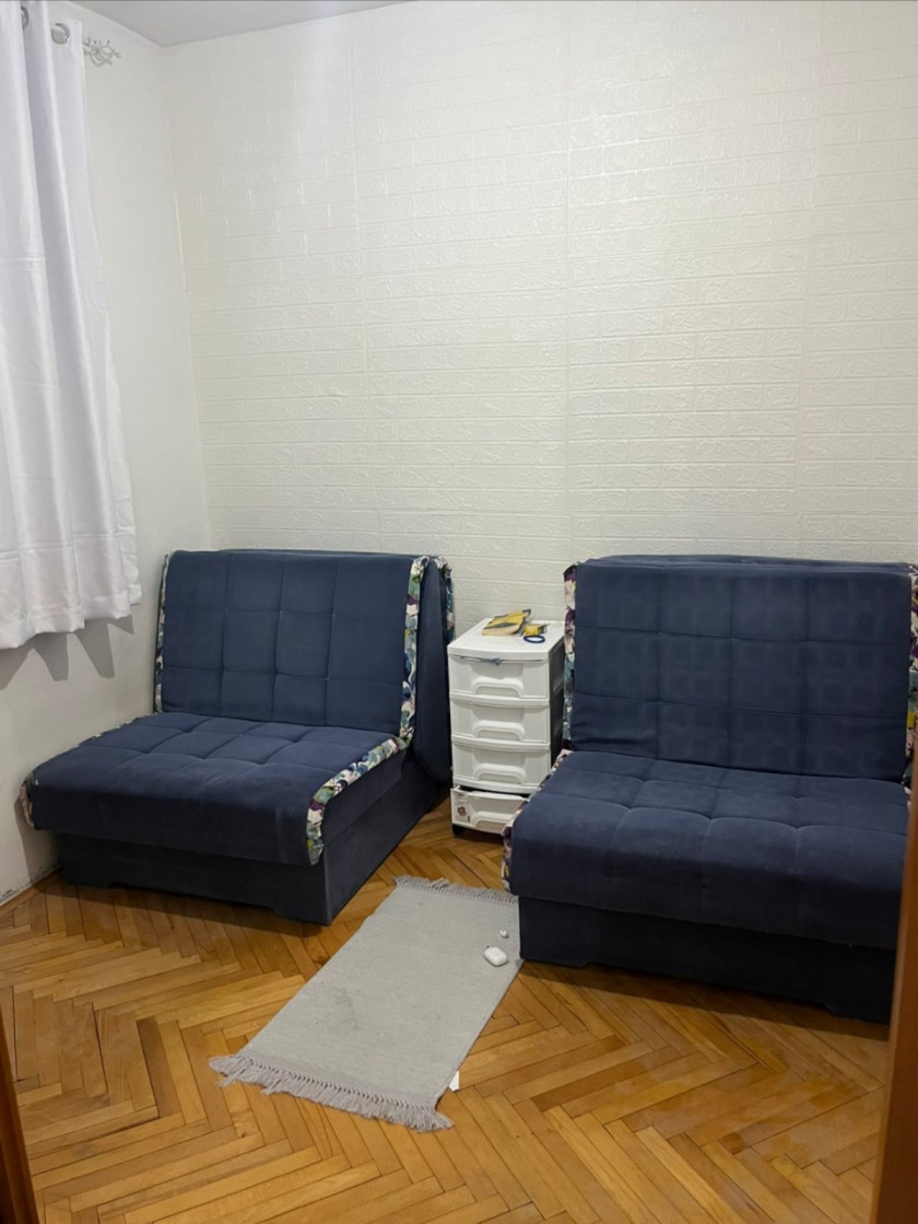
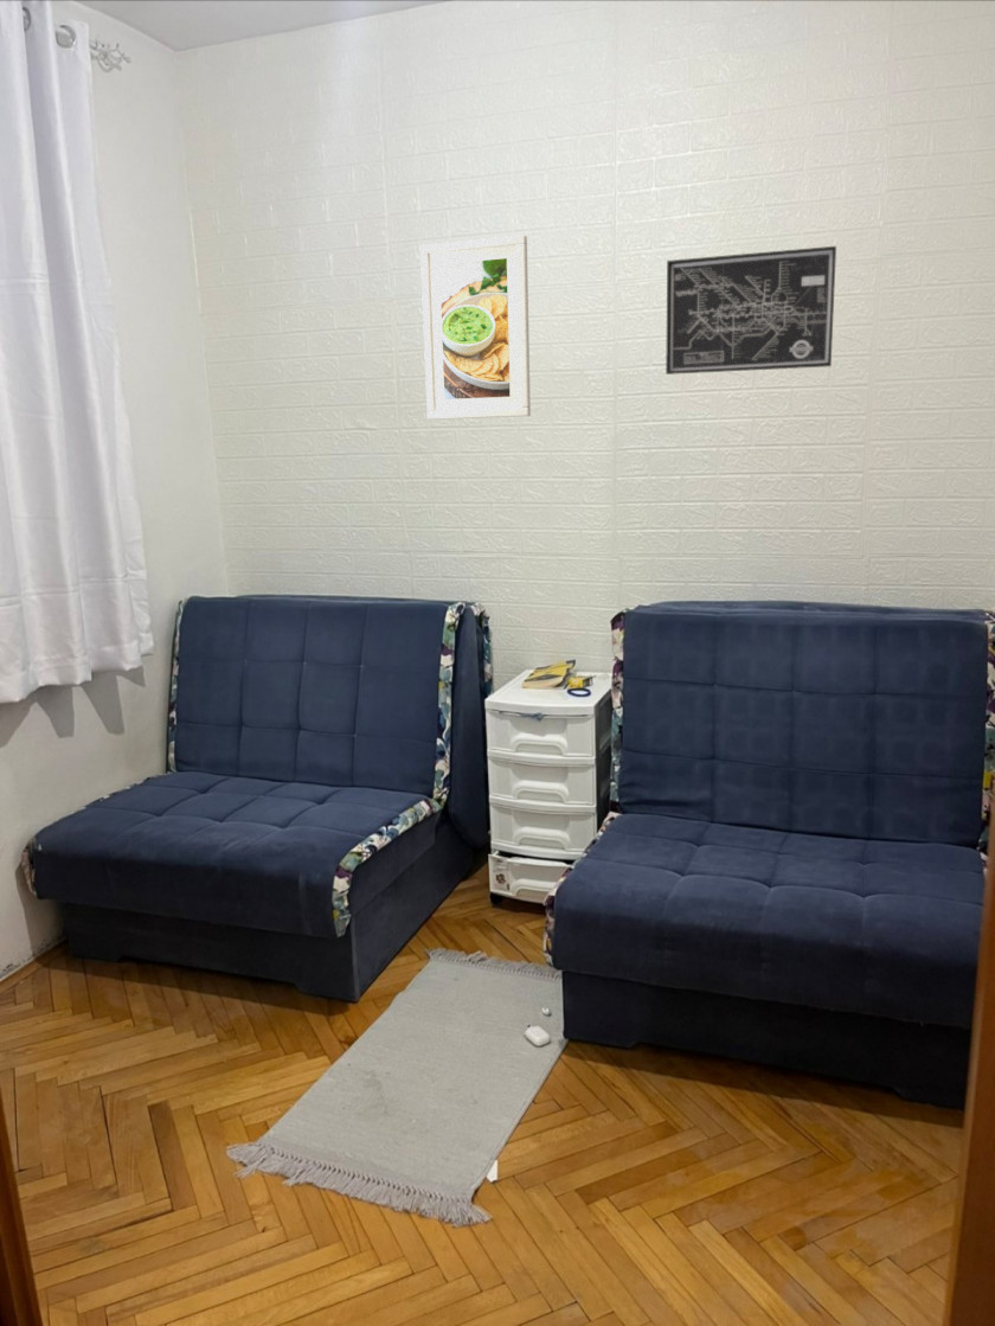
+ wall art (747, 313)
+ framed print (475, 331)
